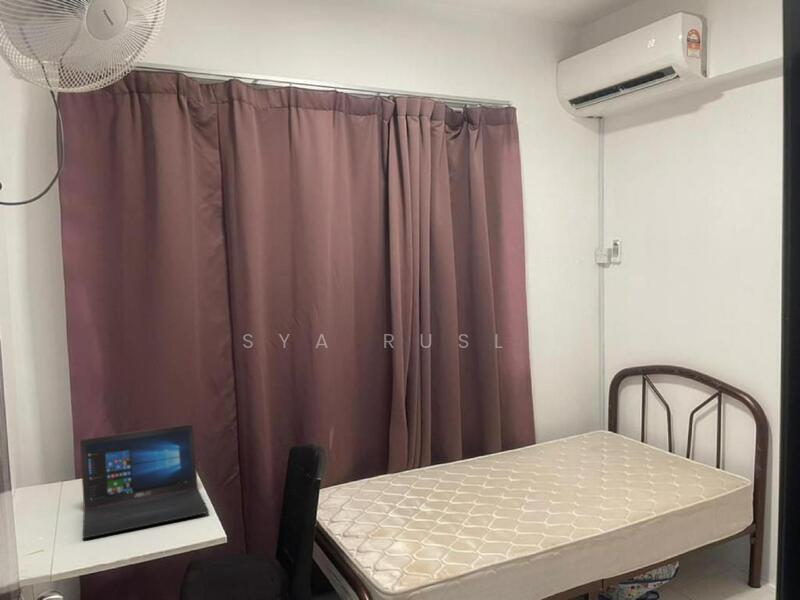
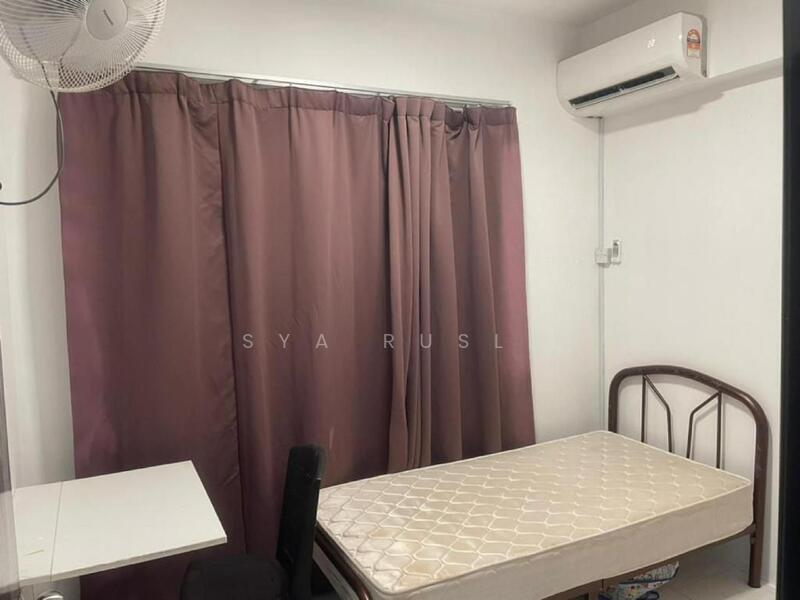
- laptop (143, 476)
